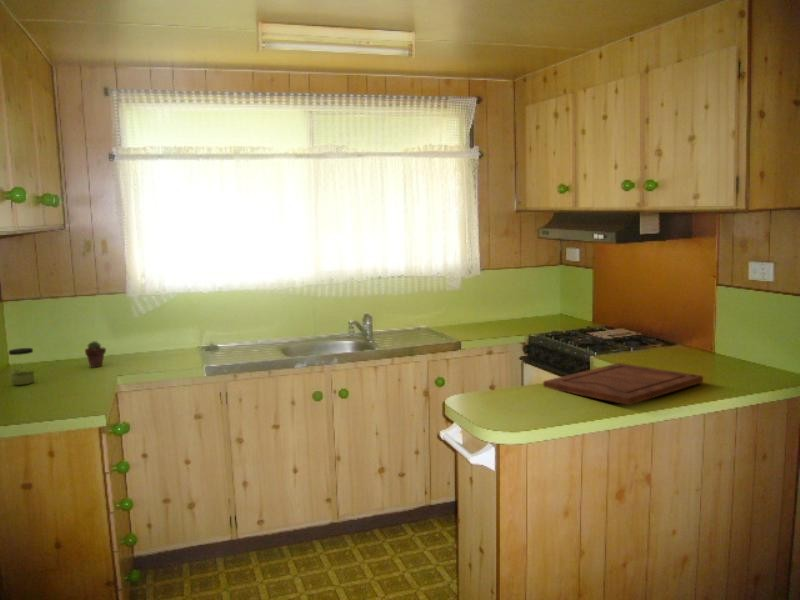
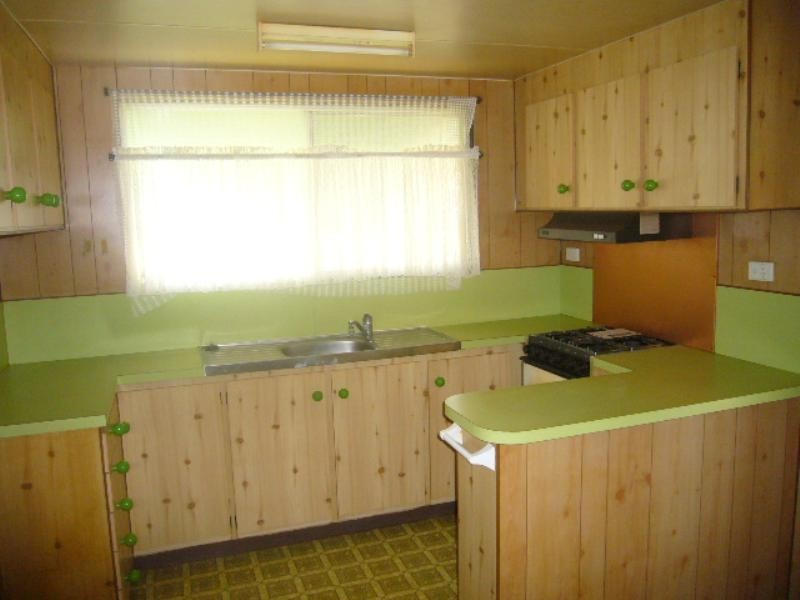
- jar (20, 367)
- potted succulent (95, 353)
- cutting board (623, 381)
